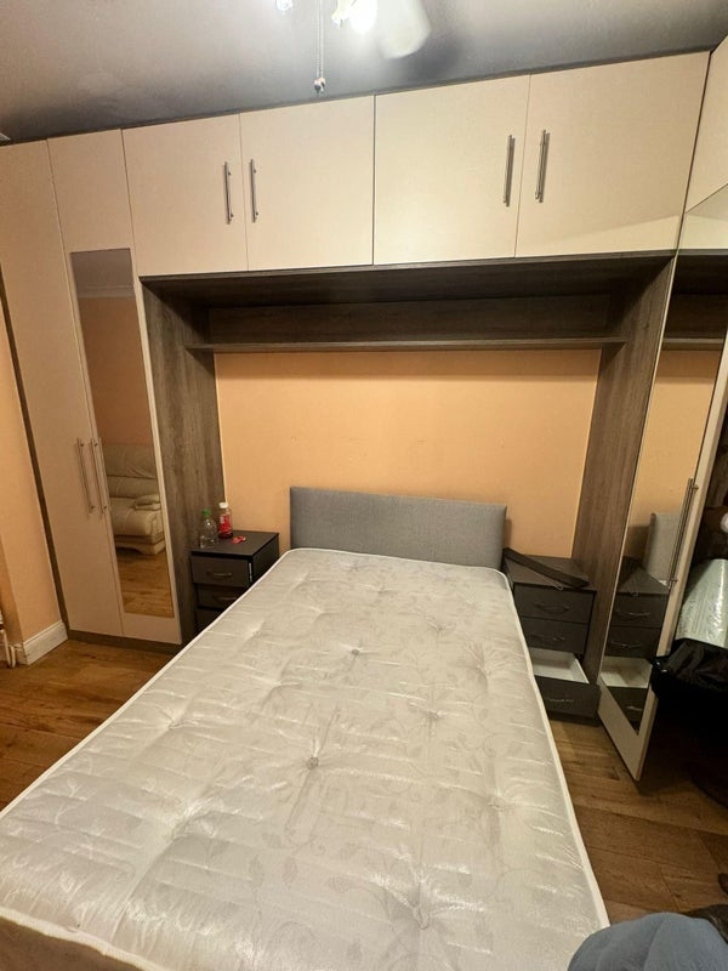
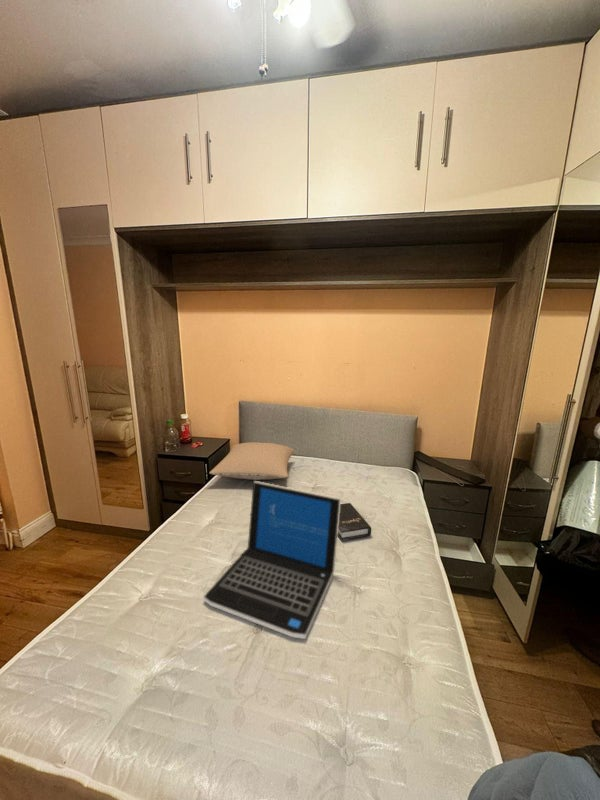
+ hardback book (346, 520)
+ pillow (256, 460)
+ laptop (275, 547)
